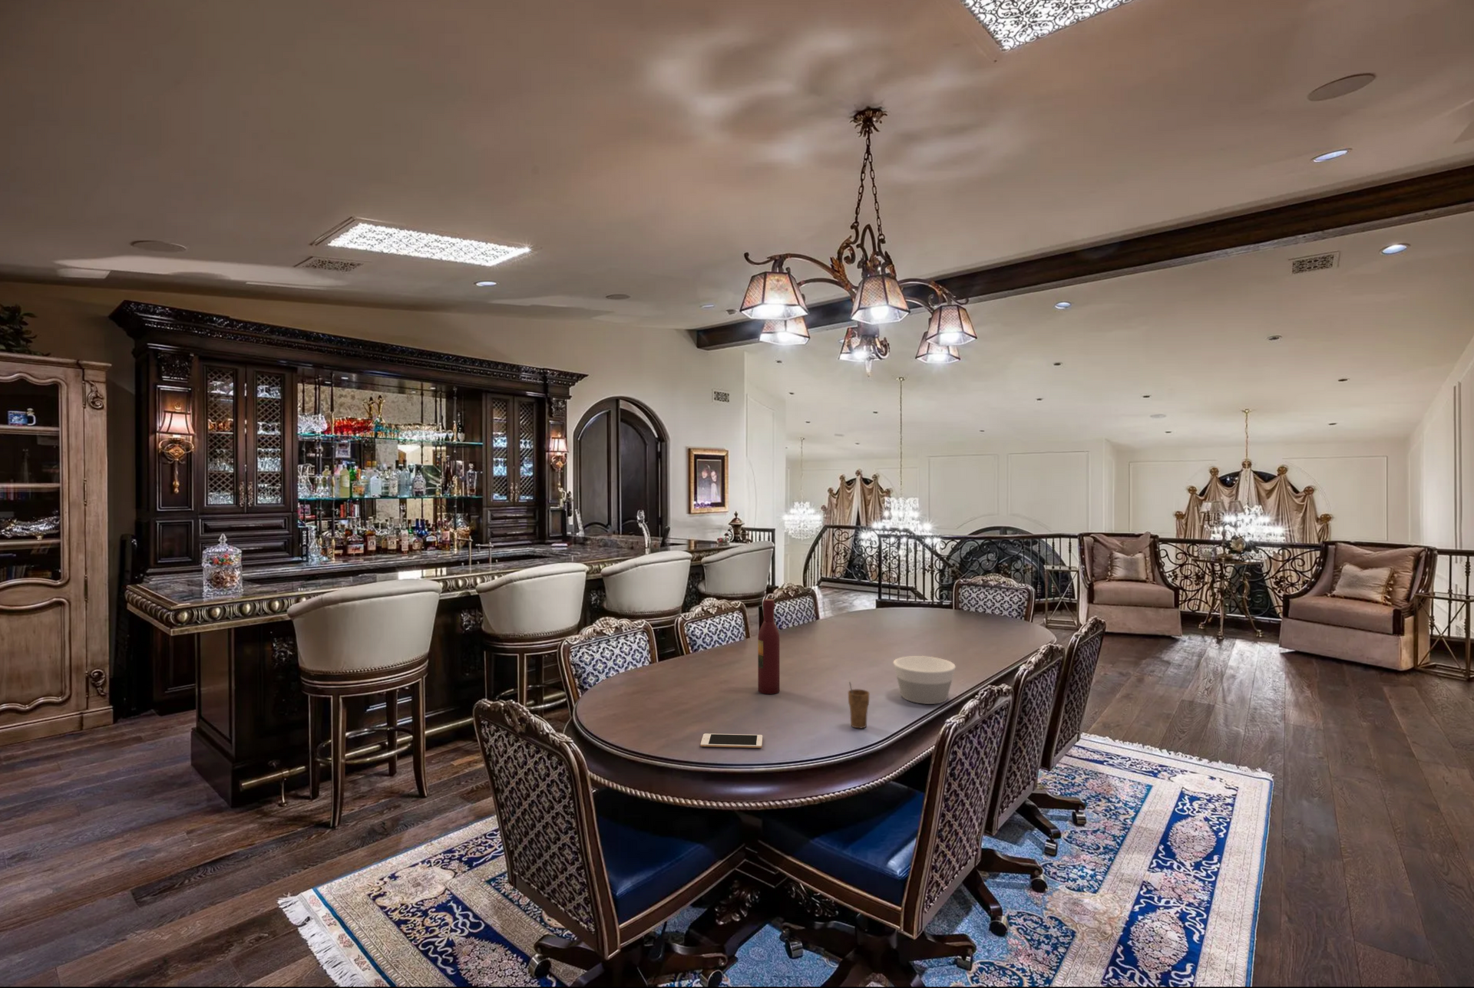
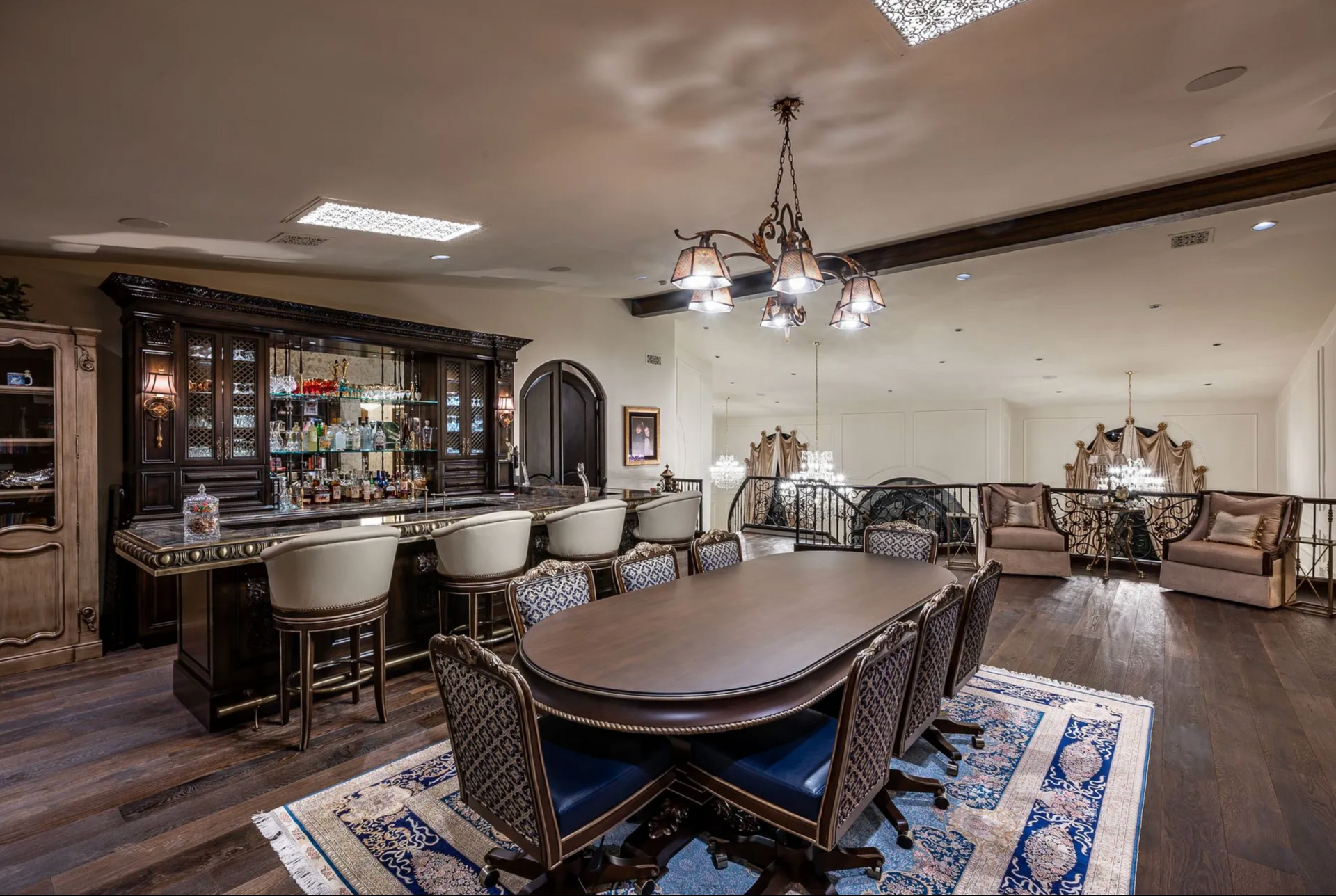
- wine bottle (769, 645)
- bowl (923, 679)
- cup (858, 705)
- cell phone (731, 740)
